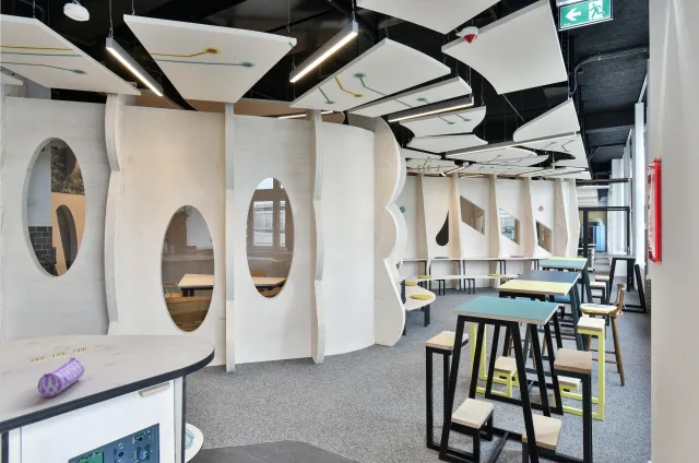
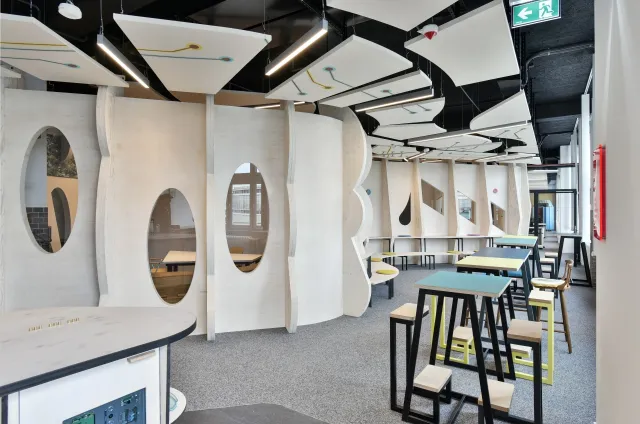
- pencil case (62, 376)
